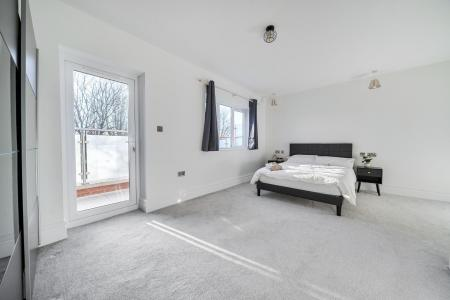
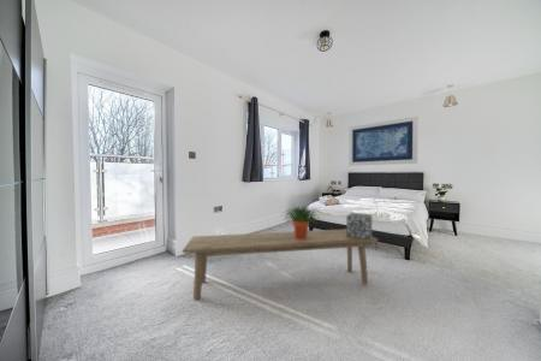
+ potted plant (301, 221)
+ bench (283, 250)
+ decorative box (359, 224)
+ wall art (380, 143)
